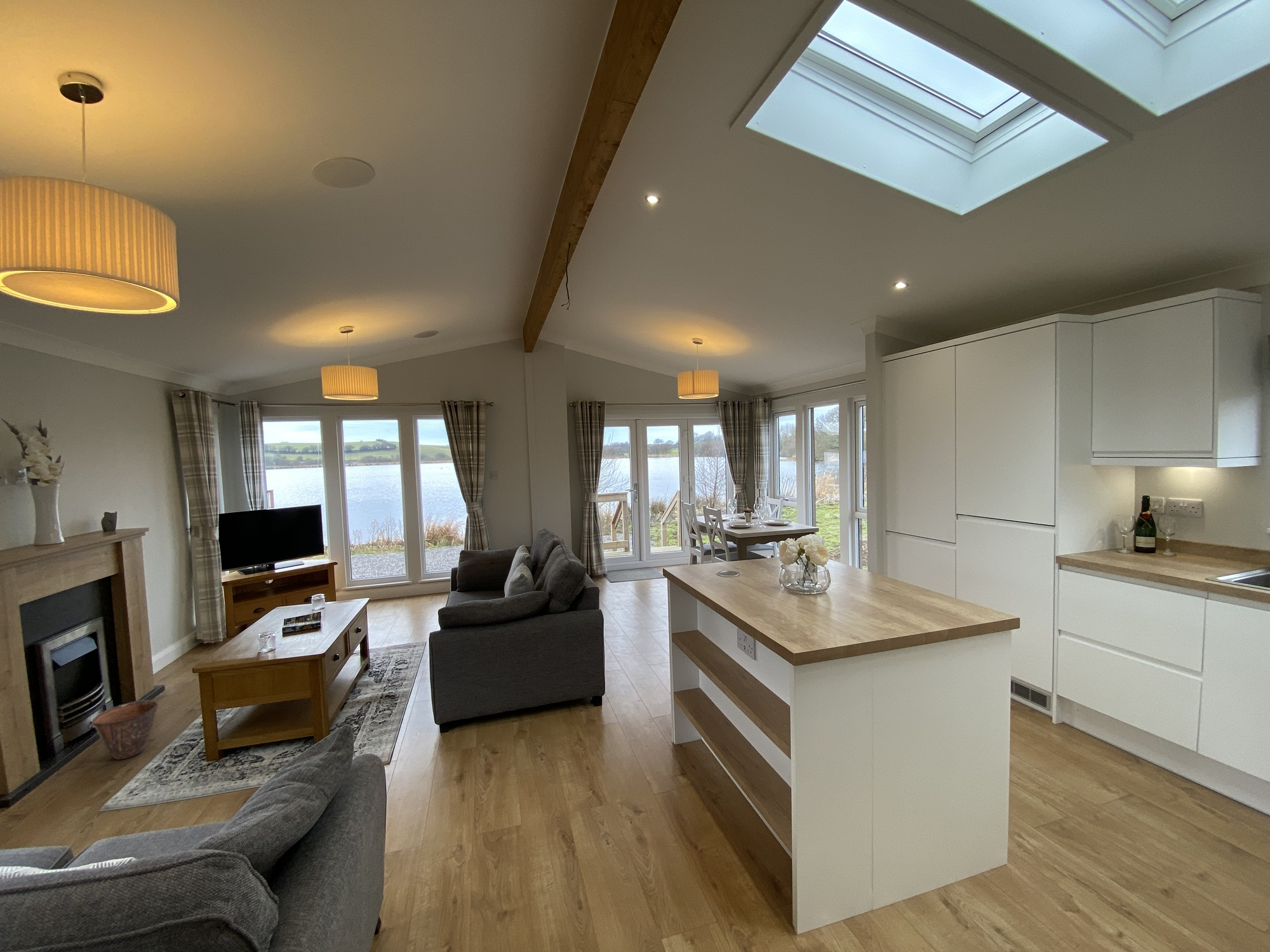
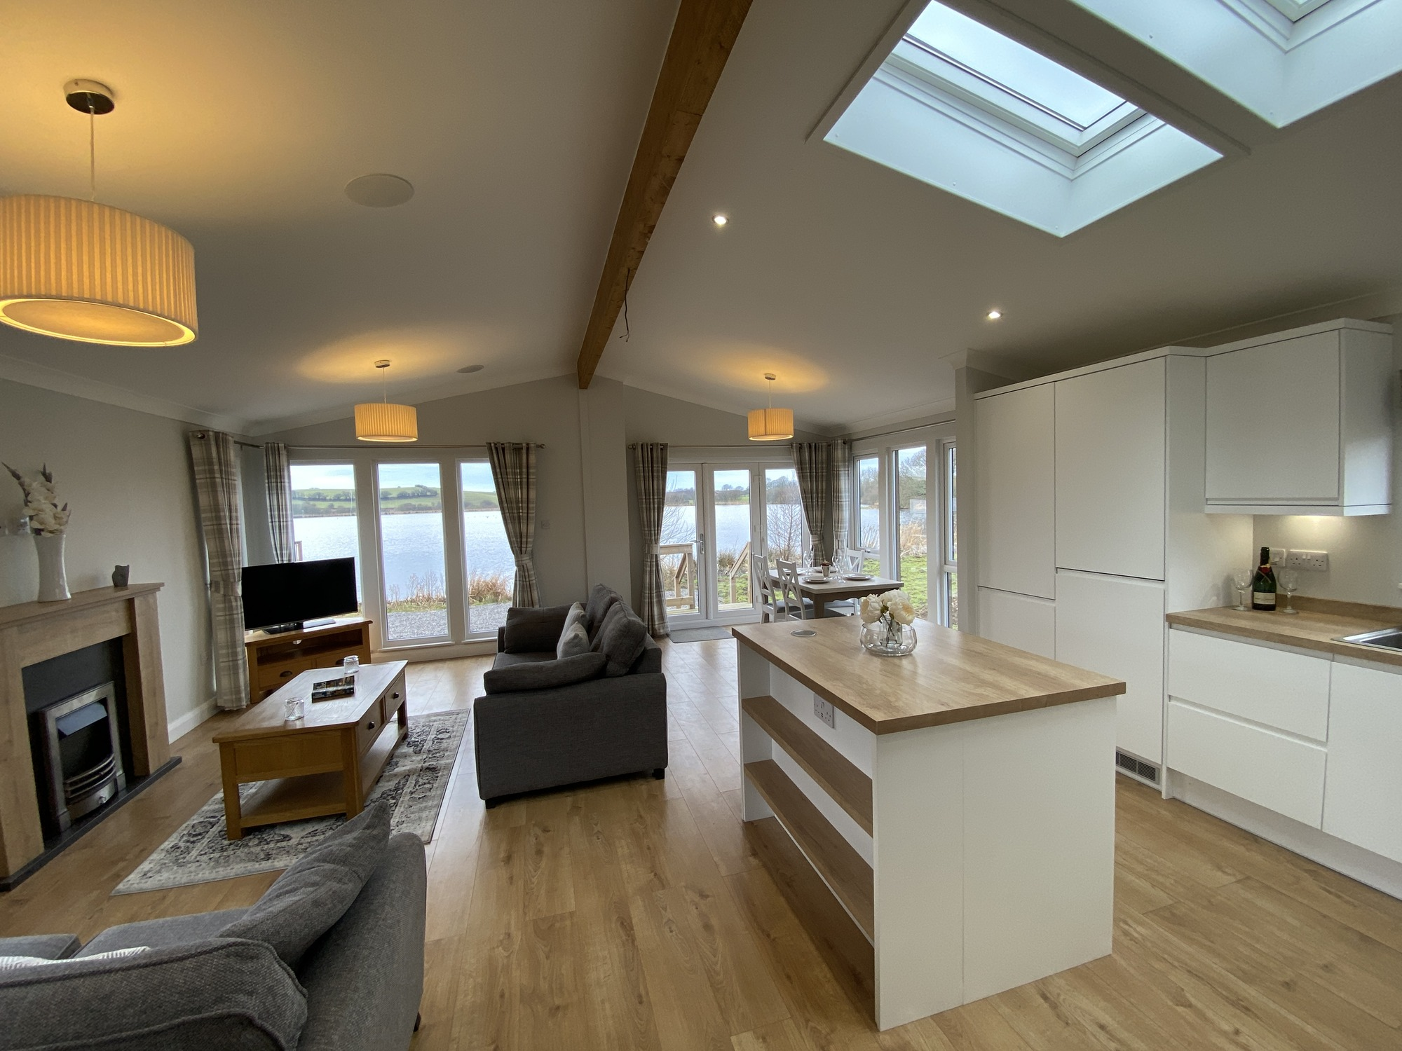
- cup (127, 732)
